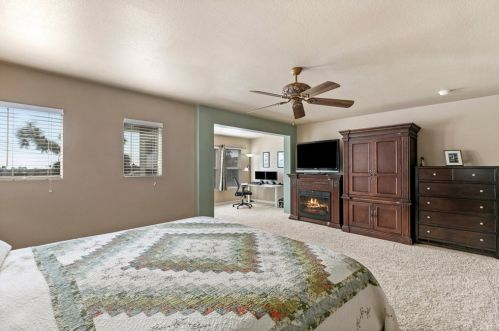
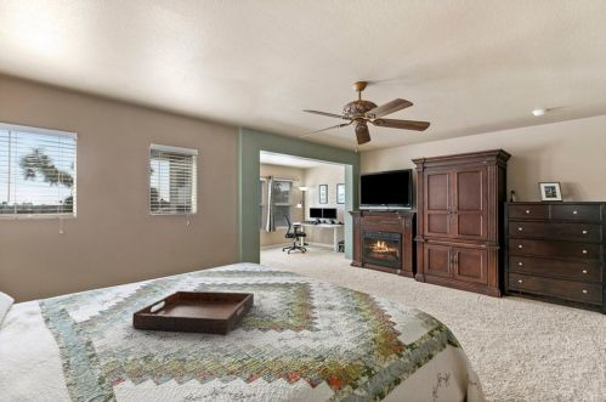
+ serving tray (198, 308)
